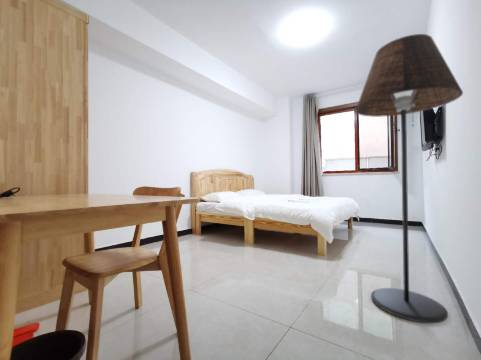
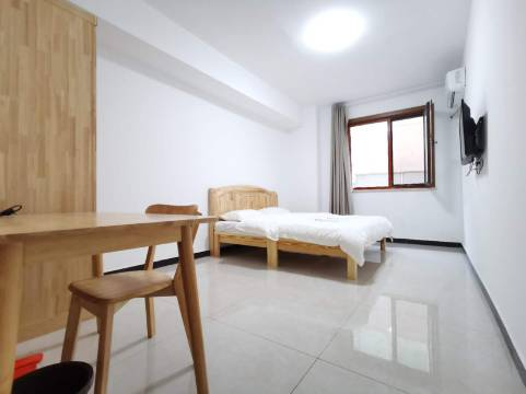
- floor lamp (404, 176)
